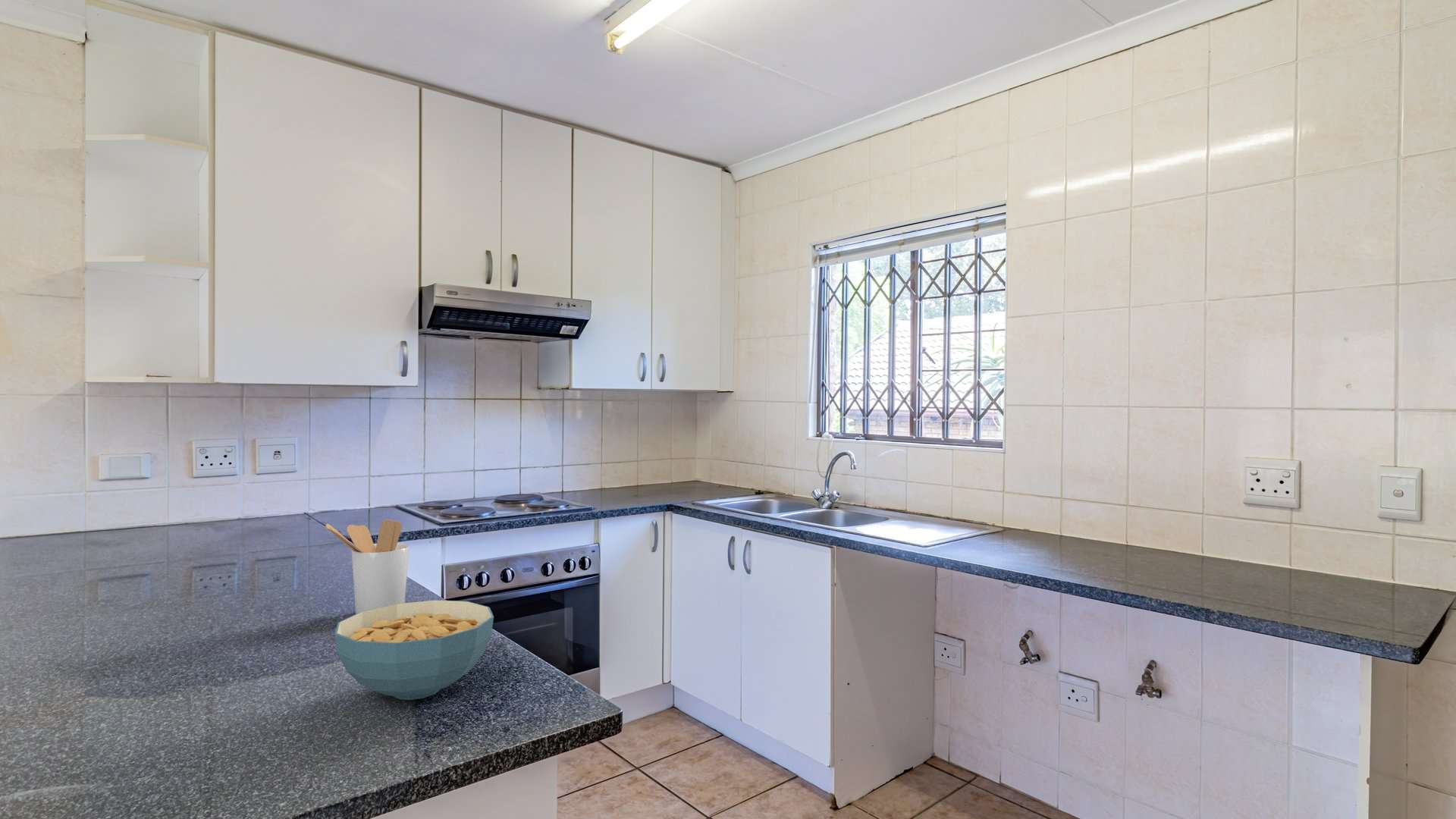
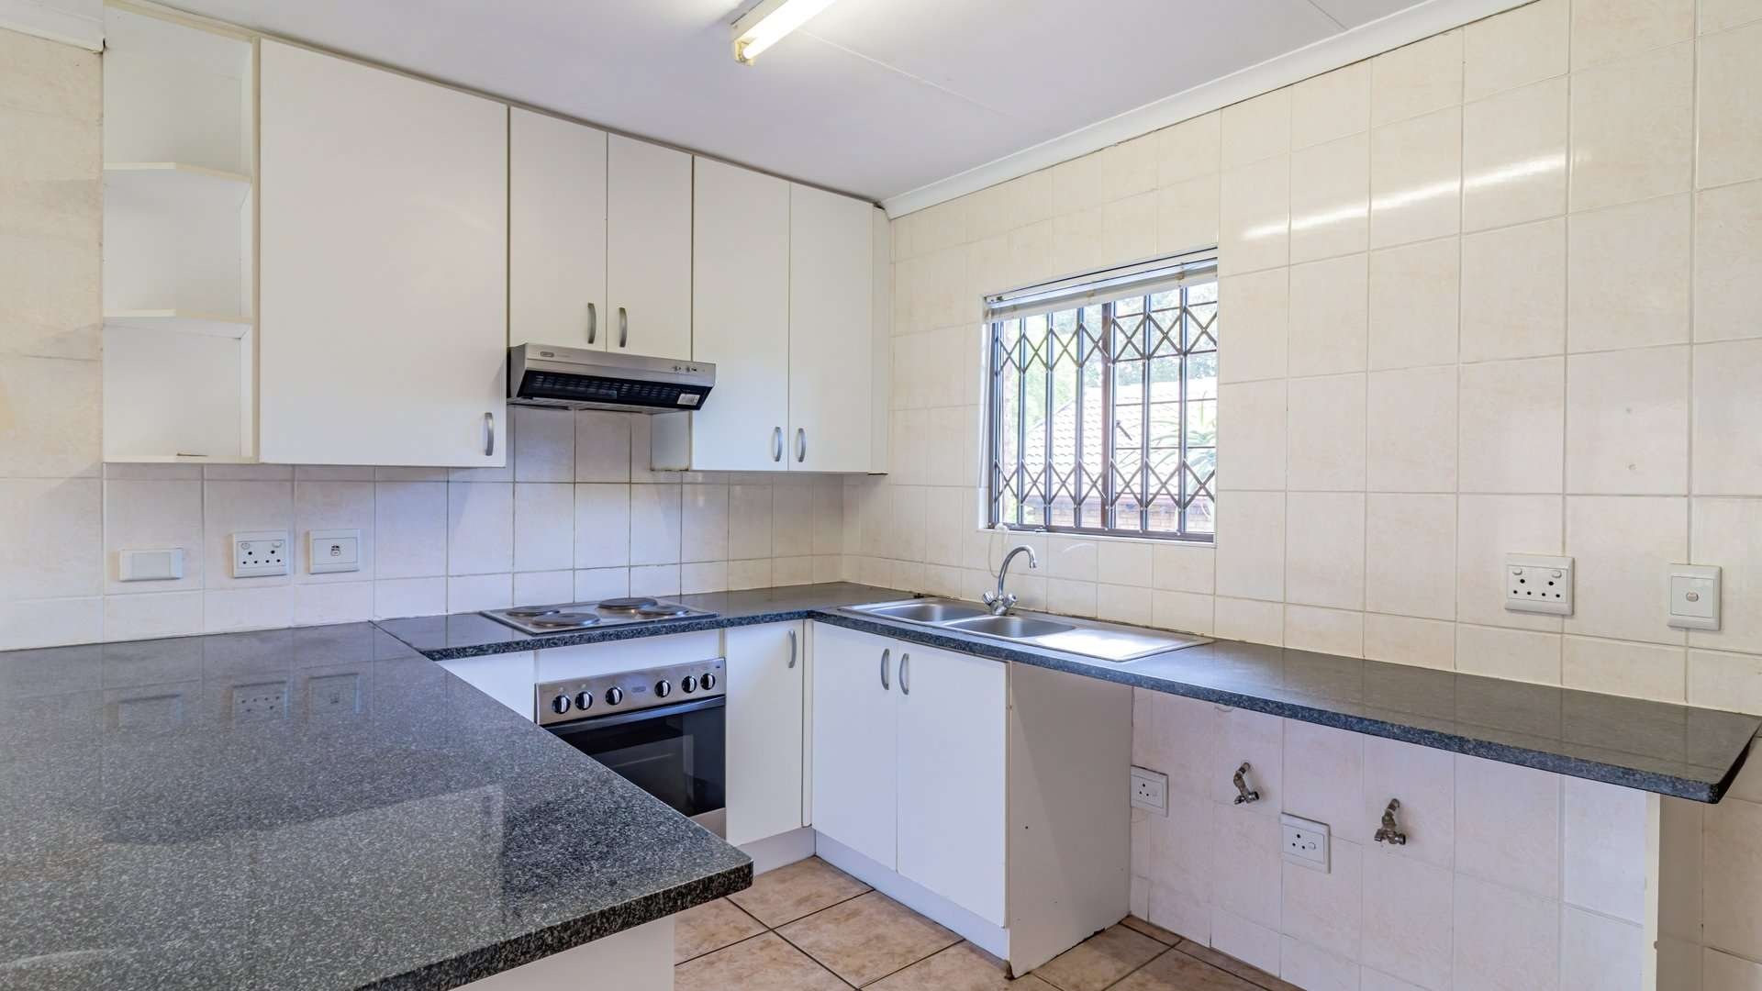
- utensil holder (366, 566)
- cereal bowl (416, 655)
